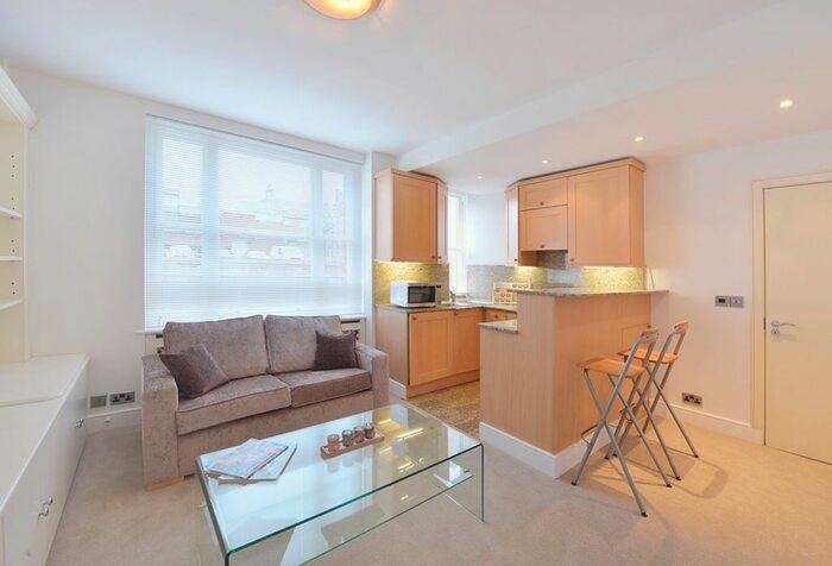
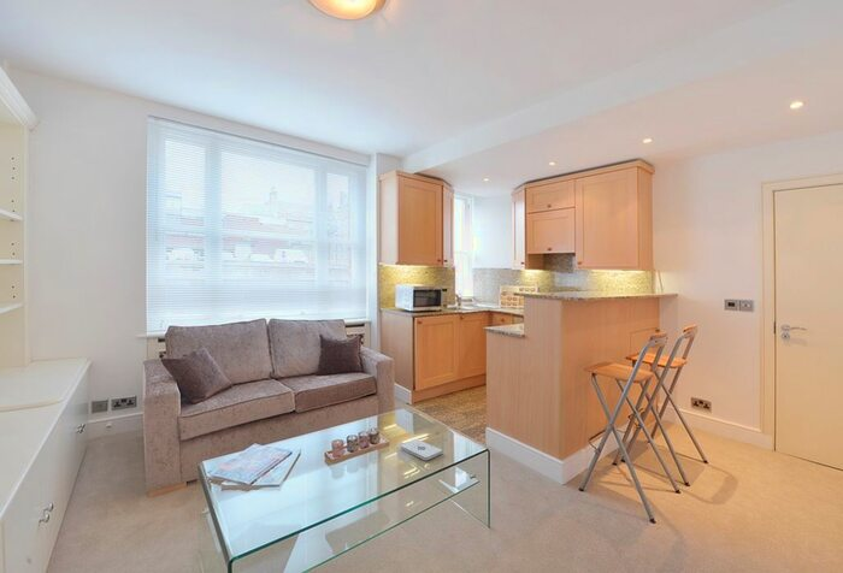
+ notepad (420, 449)
